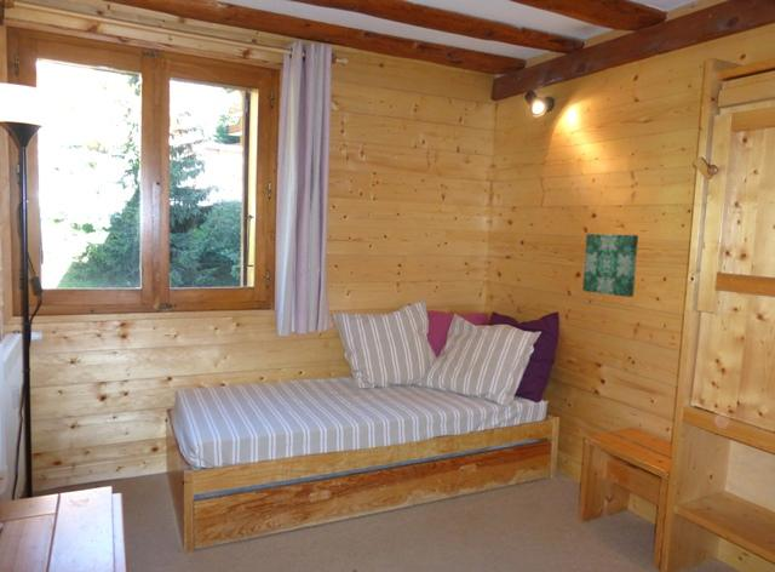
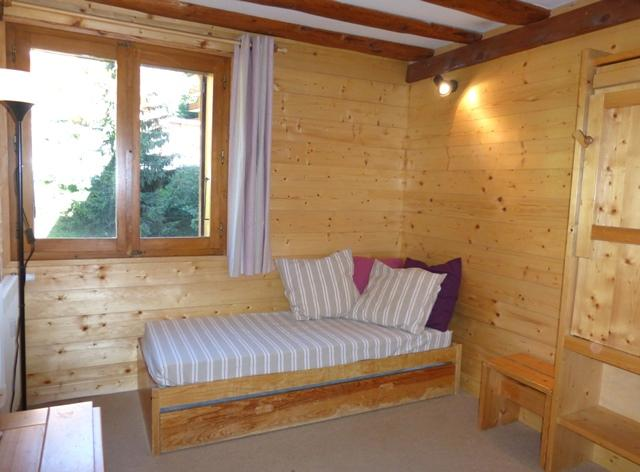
- wall art (609, 264)
